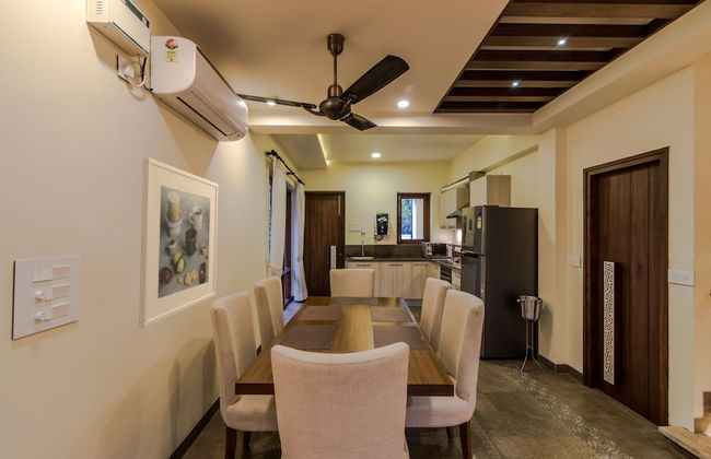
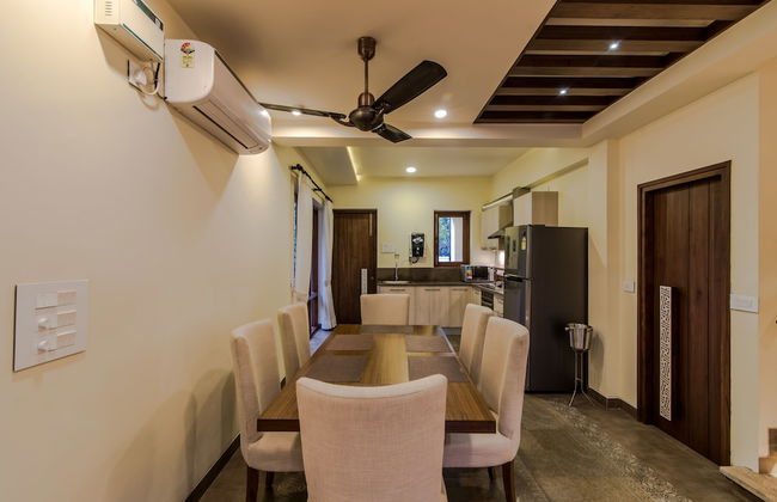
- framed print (187, 240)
